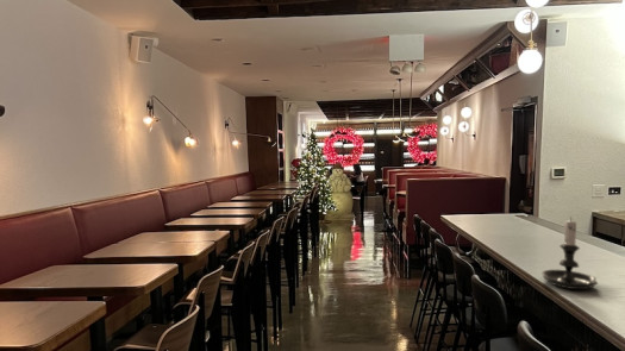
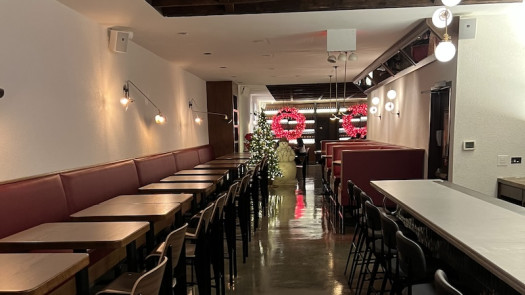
- candle holder (569, 251)
